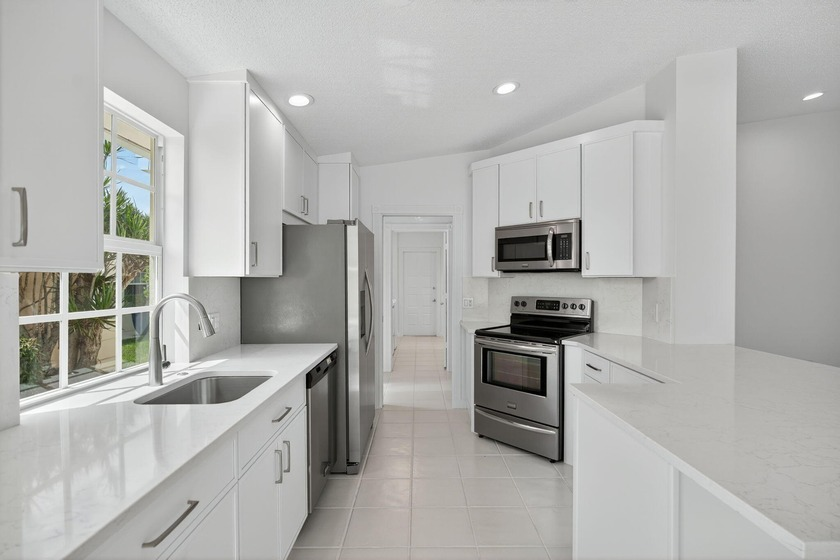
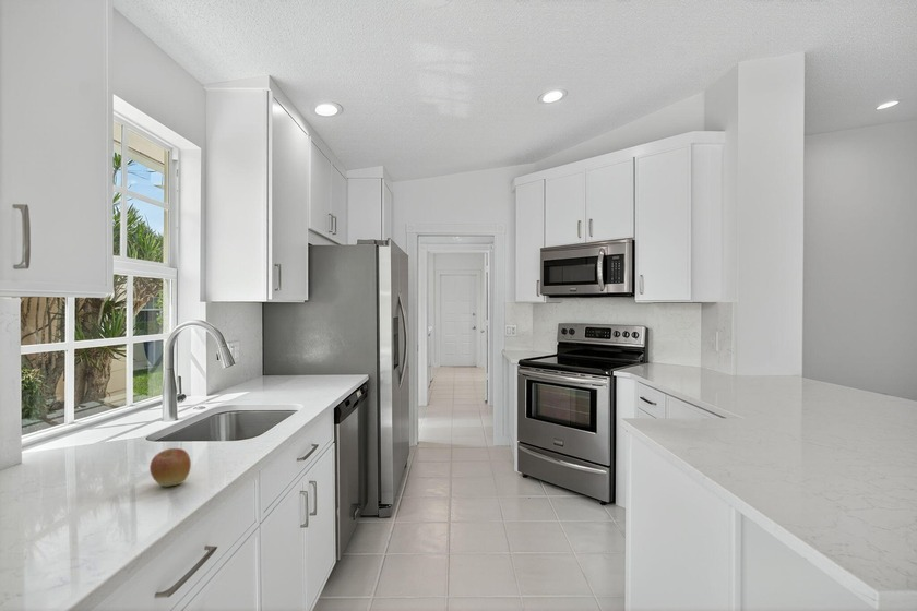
+ apple (170, 467)
